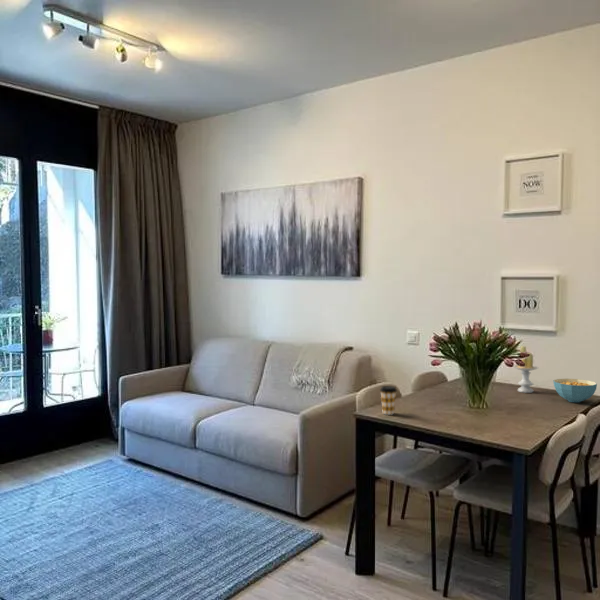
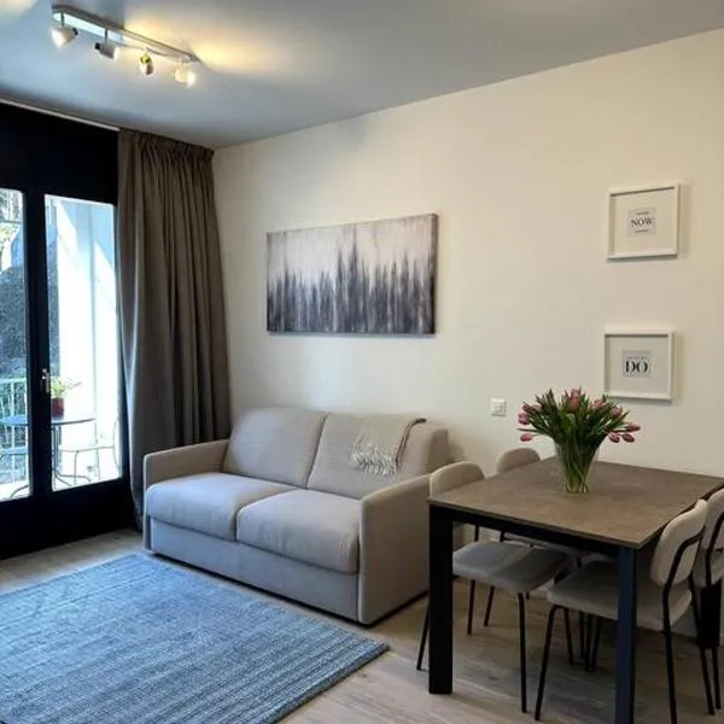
- candle (525, 368)
- coffee cup (388, 400)
- cereal bowl (574, 391)
